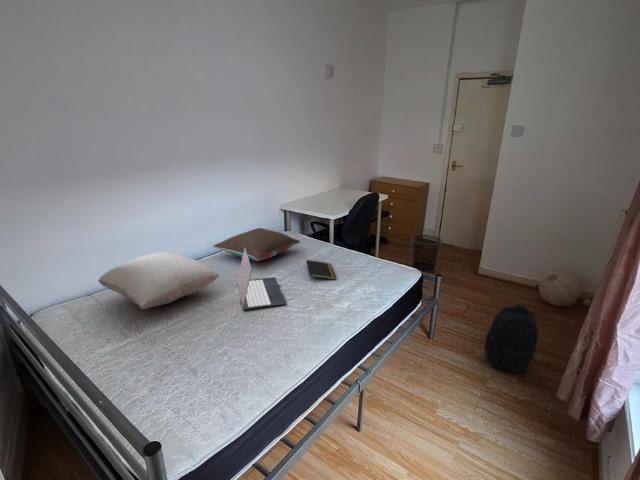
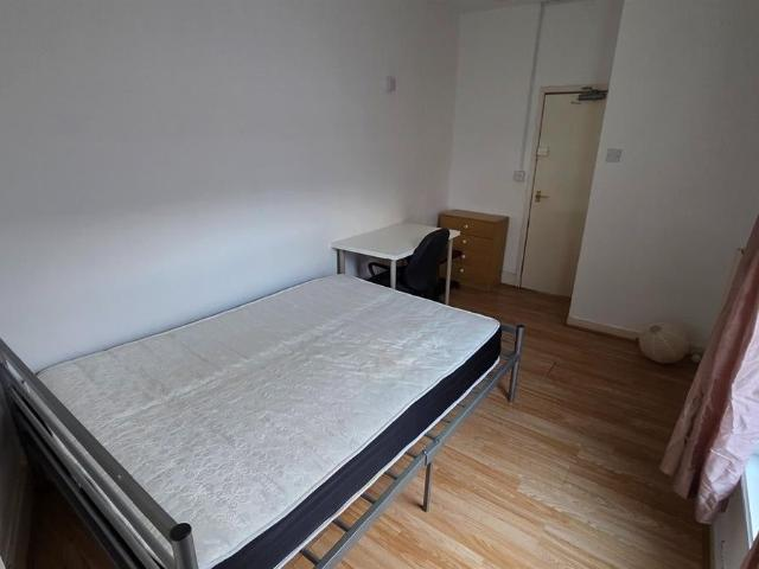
- backpack (513, 335)
- notepad (320, 269)
- pillow (159, 276)
- pillow (257, 243)
- laptop (259, 279)
- waste bin (425, 253)
